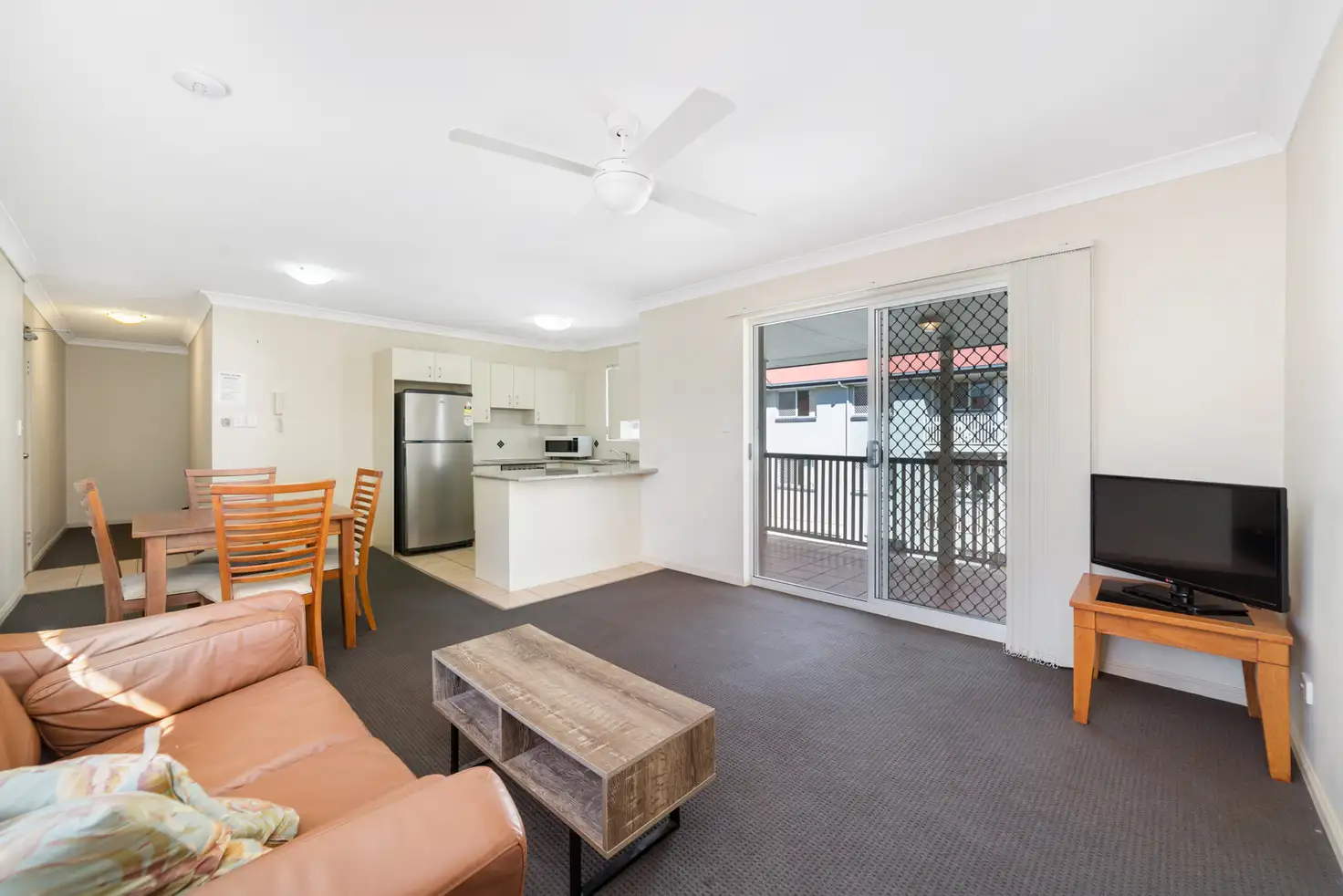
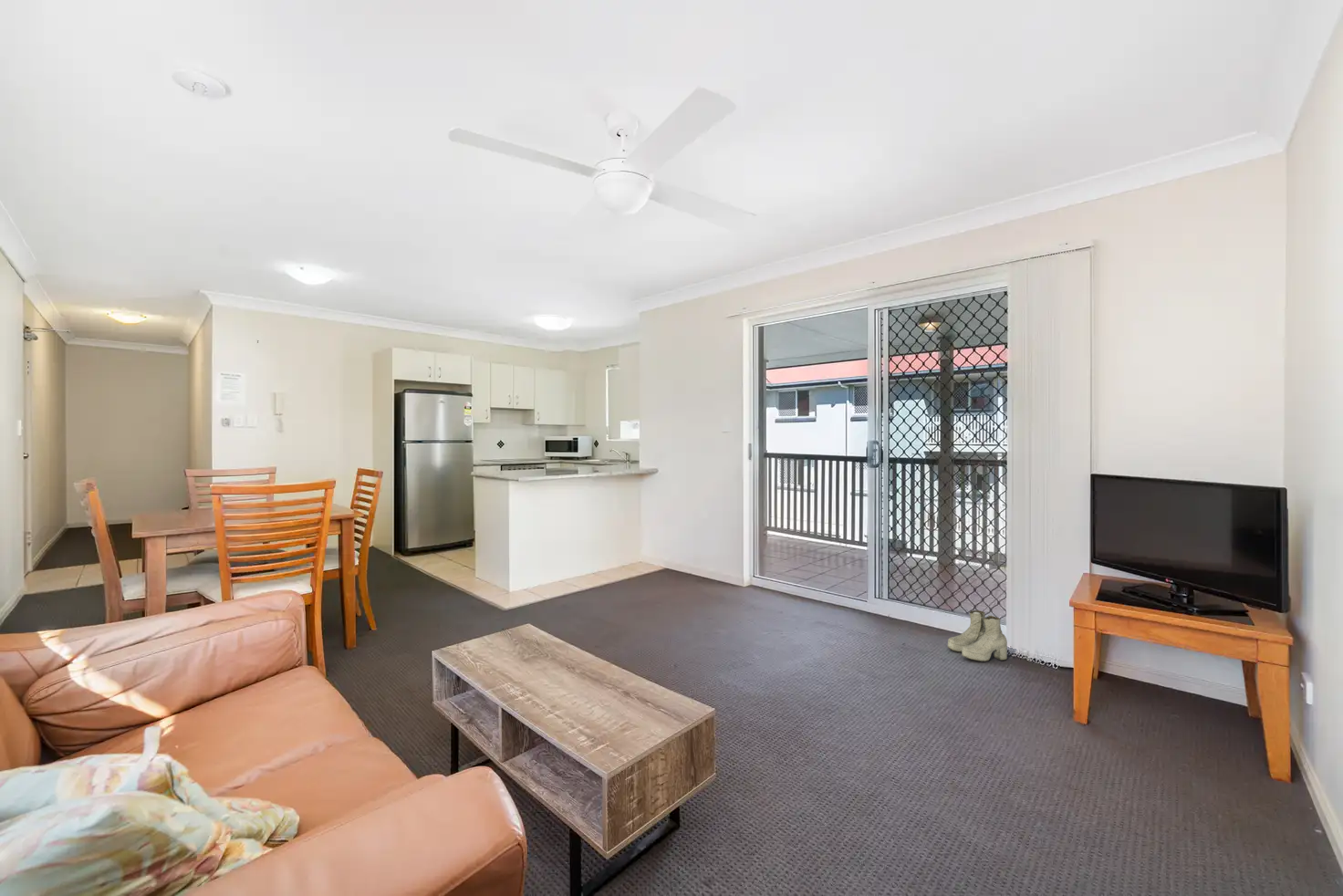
+ boots (977, 634)
